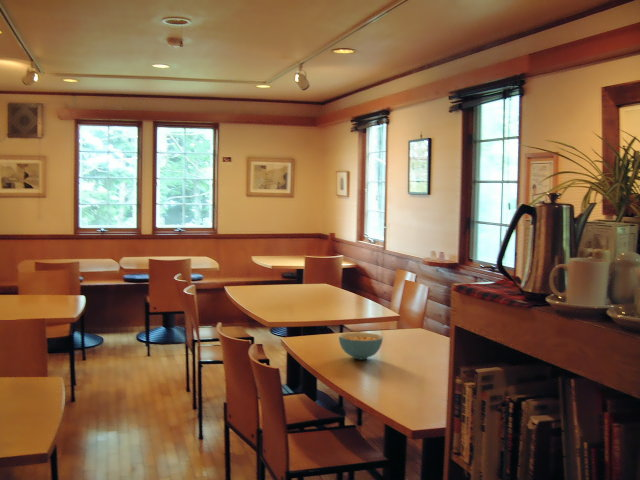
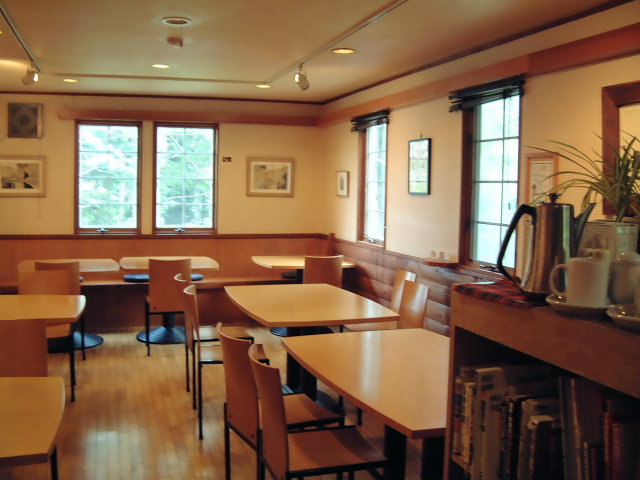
- cereal bowl (360, 347)
